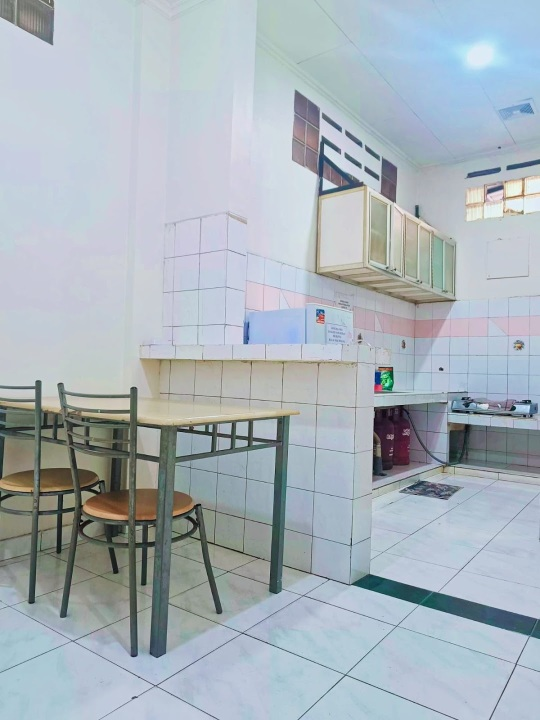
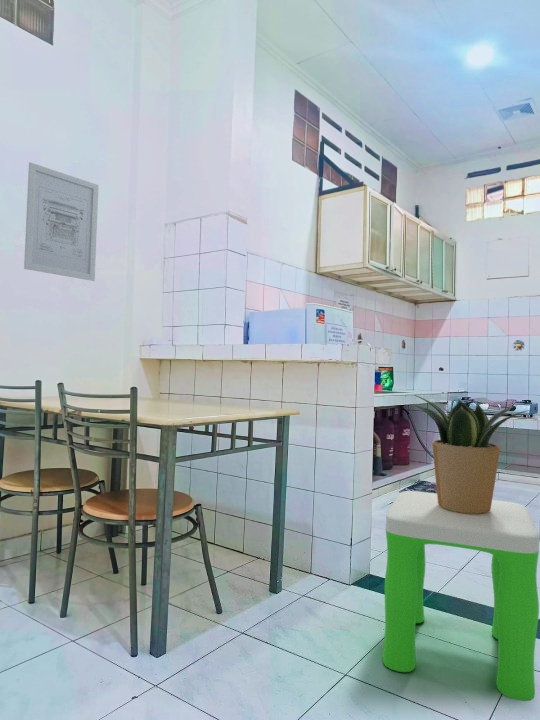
+ stool (459, 547)
+ potted plant (466, 452)
+ wall art (63, 224)
